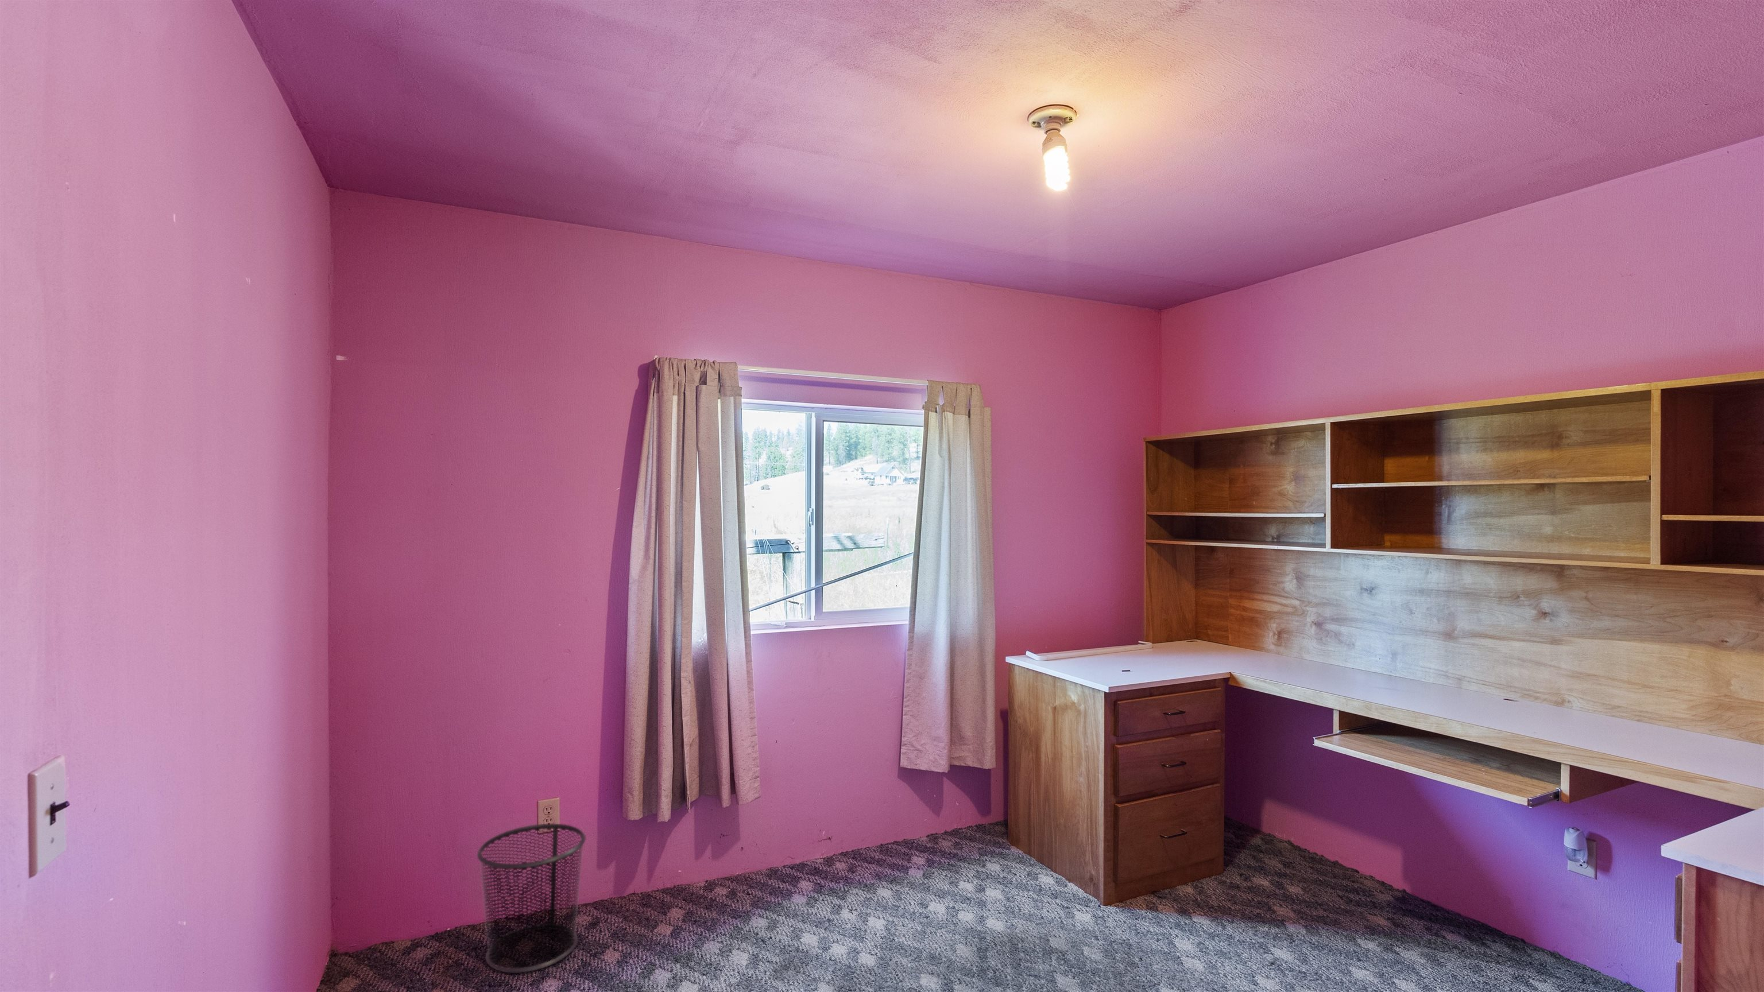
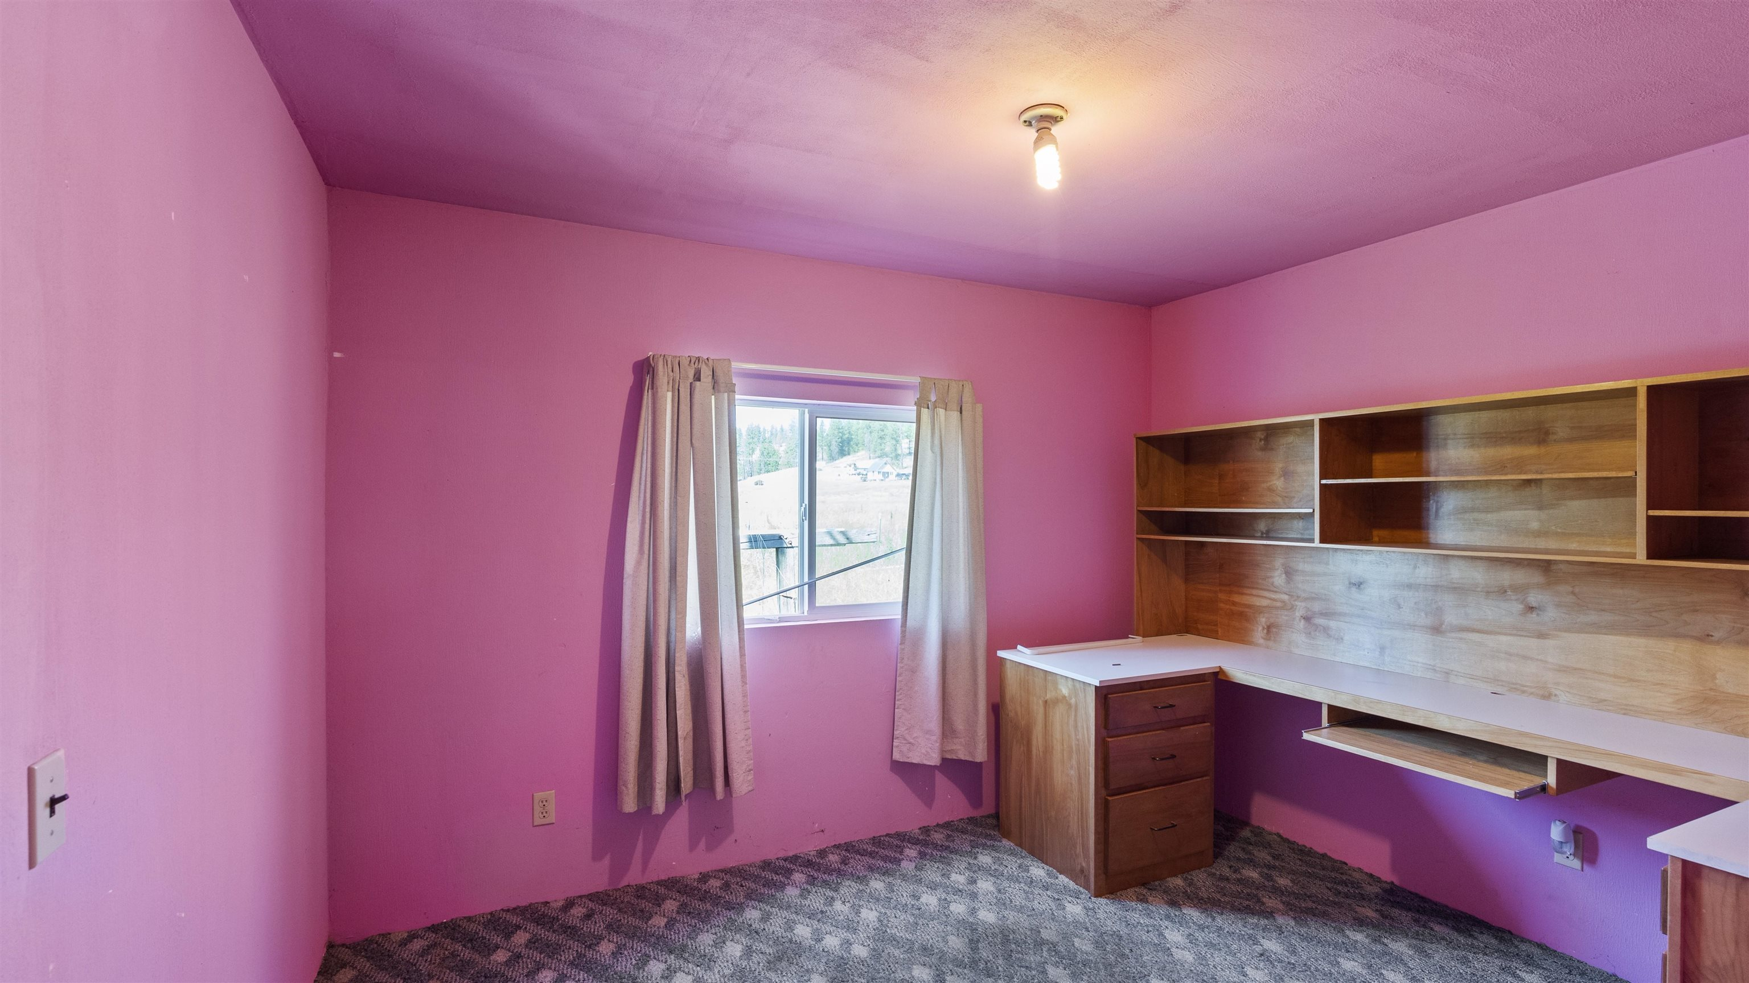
- waste bin (532, 895)
